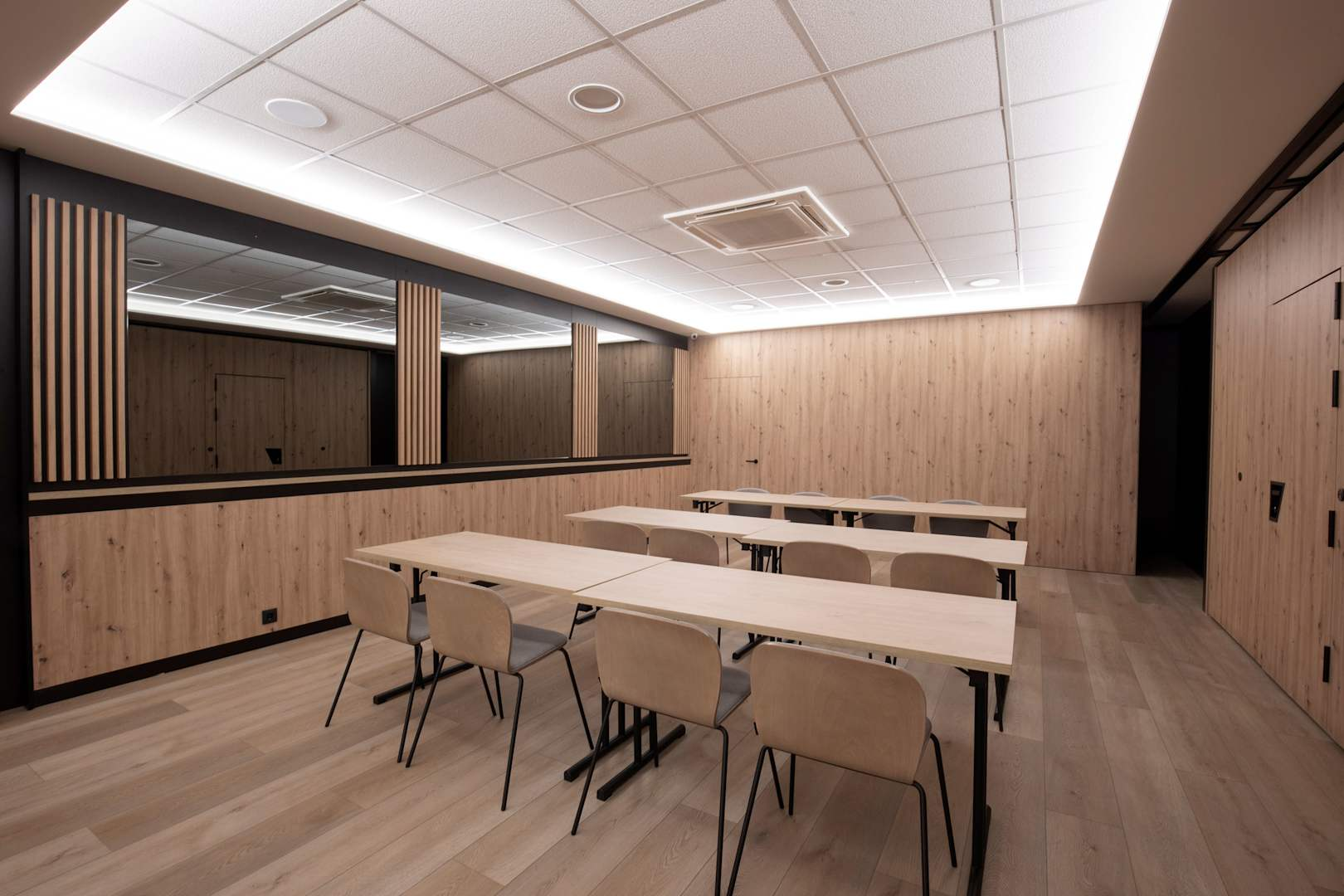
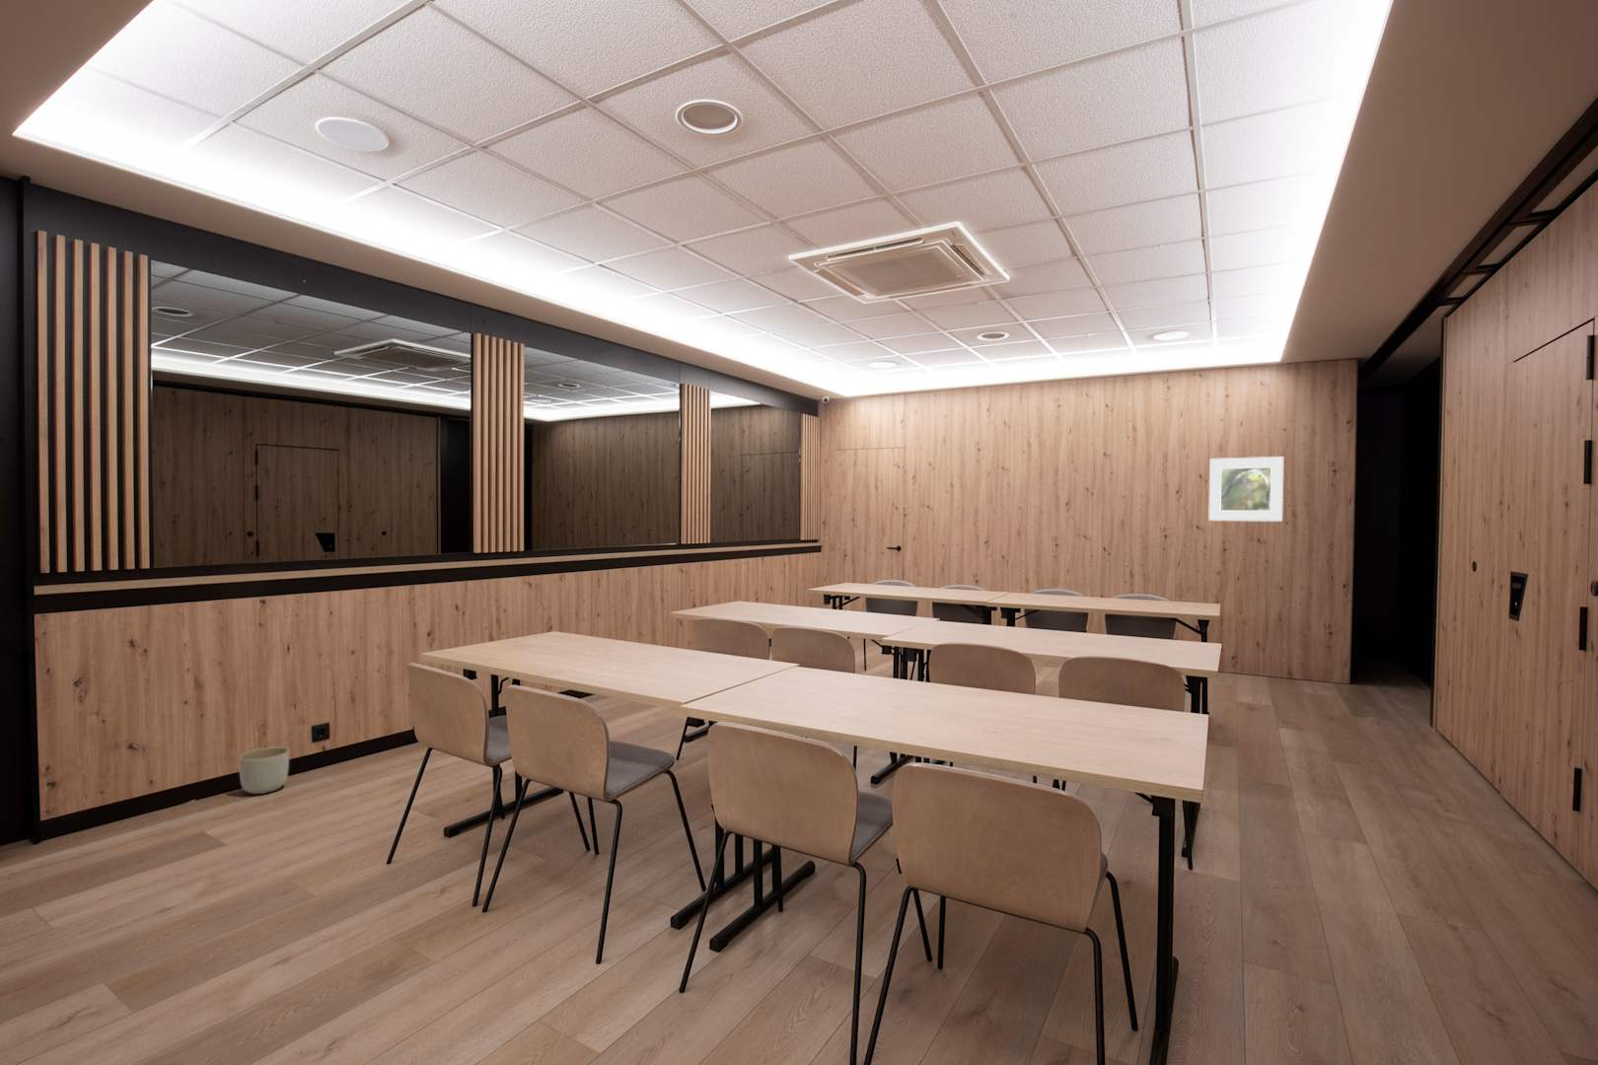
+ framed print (1245, 489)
+ planter (264, 771)
